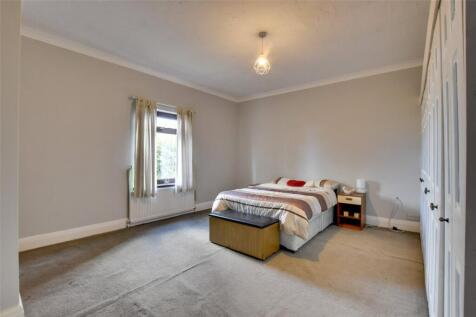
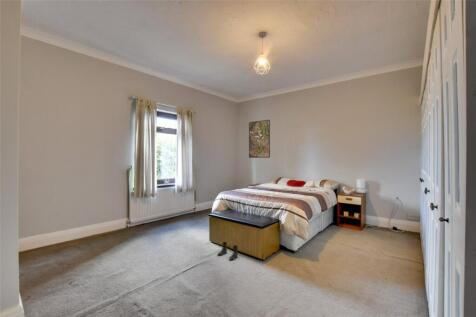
+ boots (226, 250)
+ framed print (259, 139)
